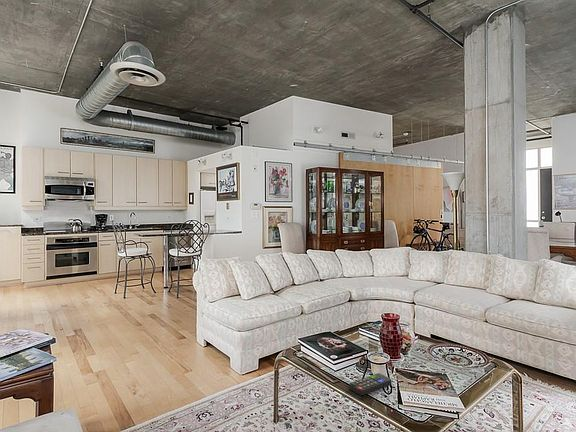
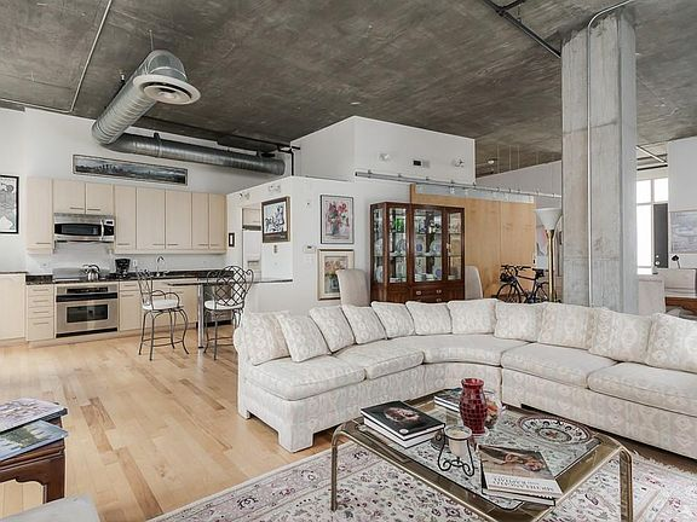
- remote control (370, 383)
